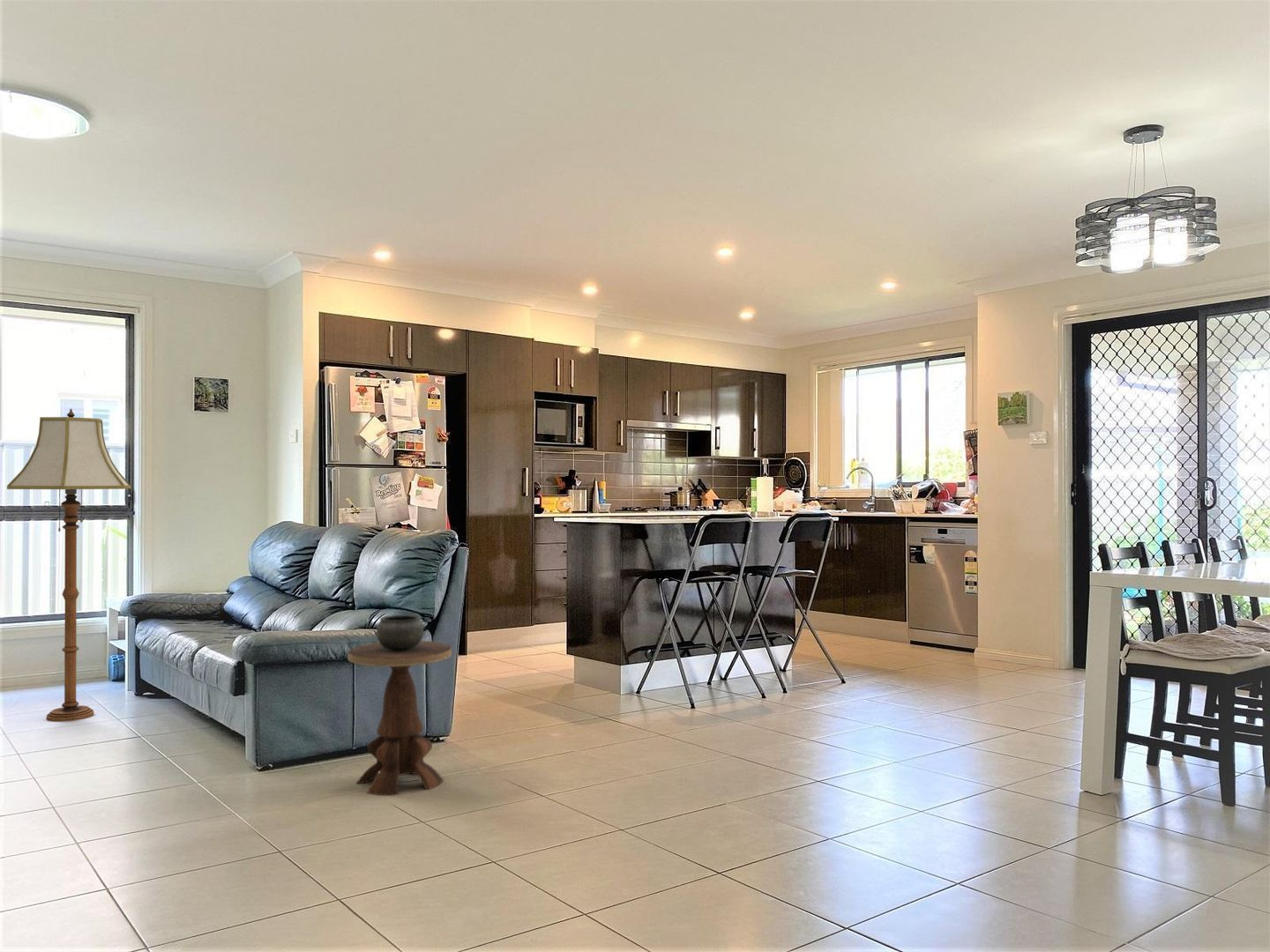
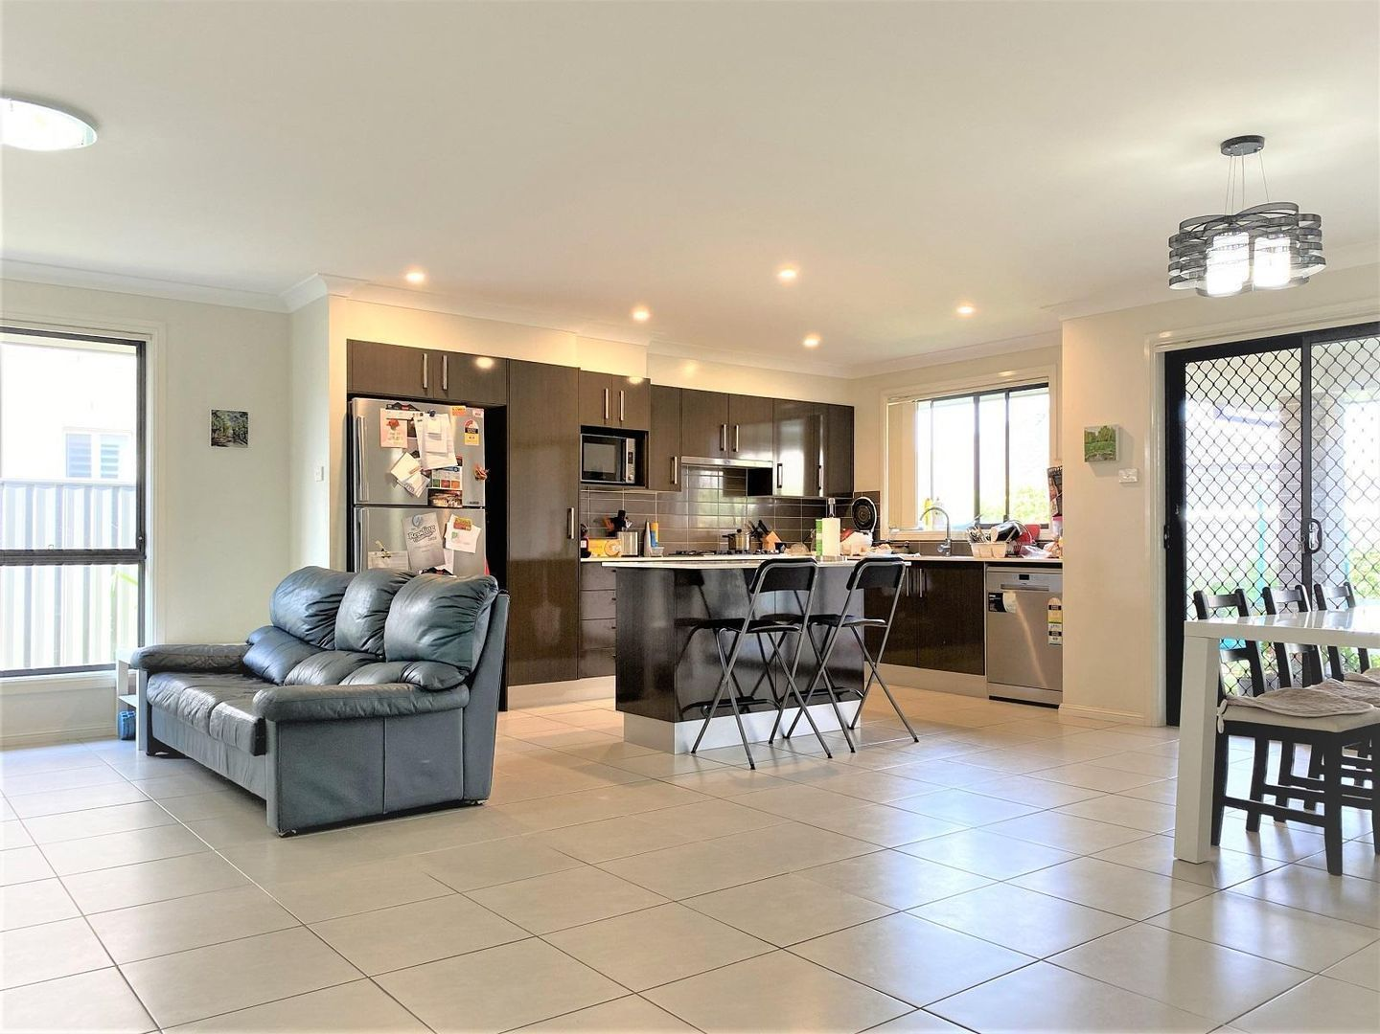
- side table (400, 699)
- floor lamp (71, 562)
